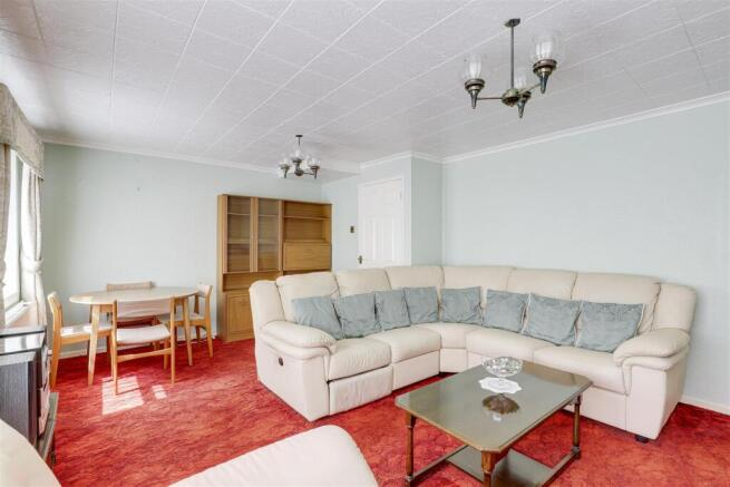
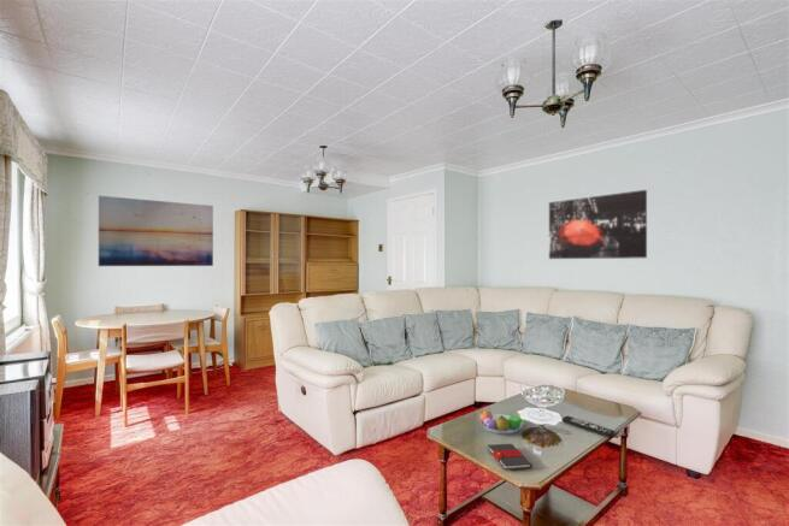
+ fruit bowl (501, 418)
+ book (508, 455)
+ wall art (159, 234)
+ wall art (593, 227)
+ remote control (587, 426)
